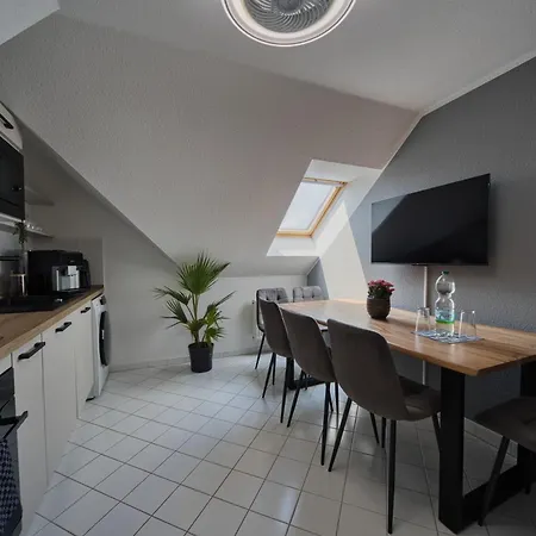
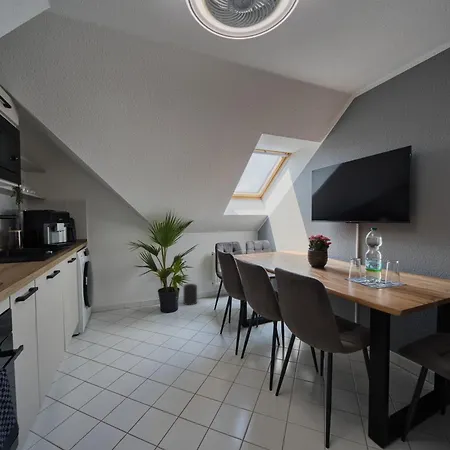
+ trash can (194, 291)
